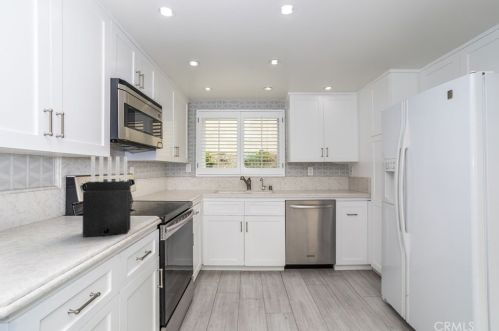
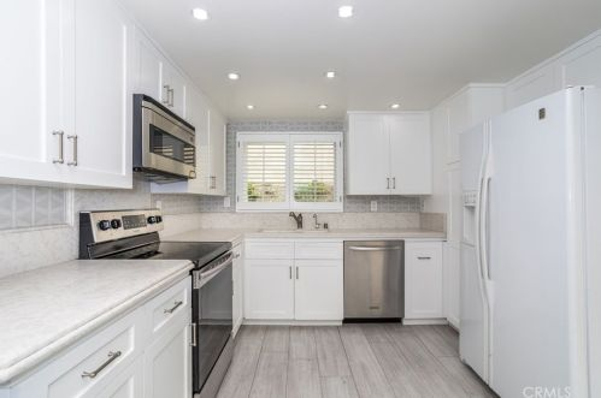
- knife block (107, 194)
